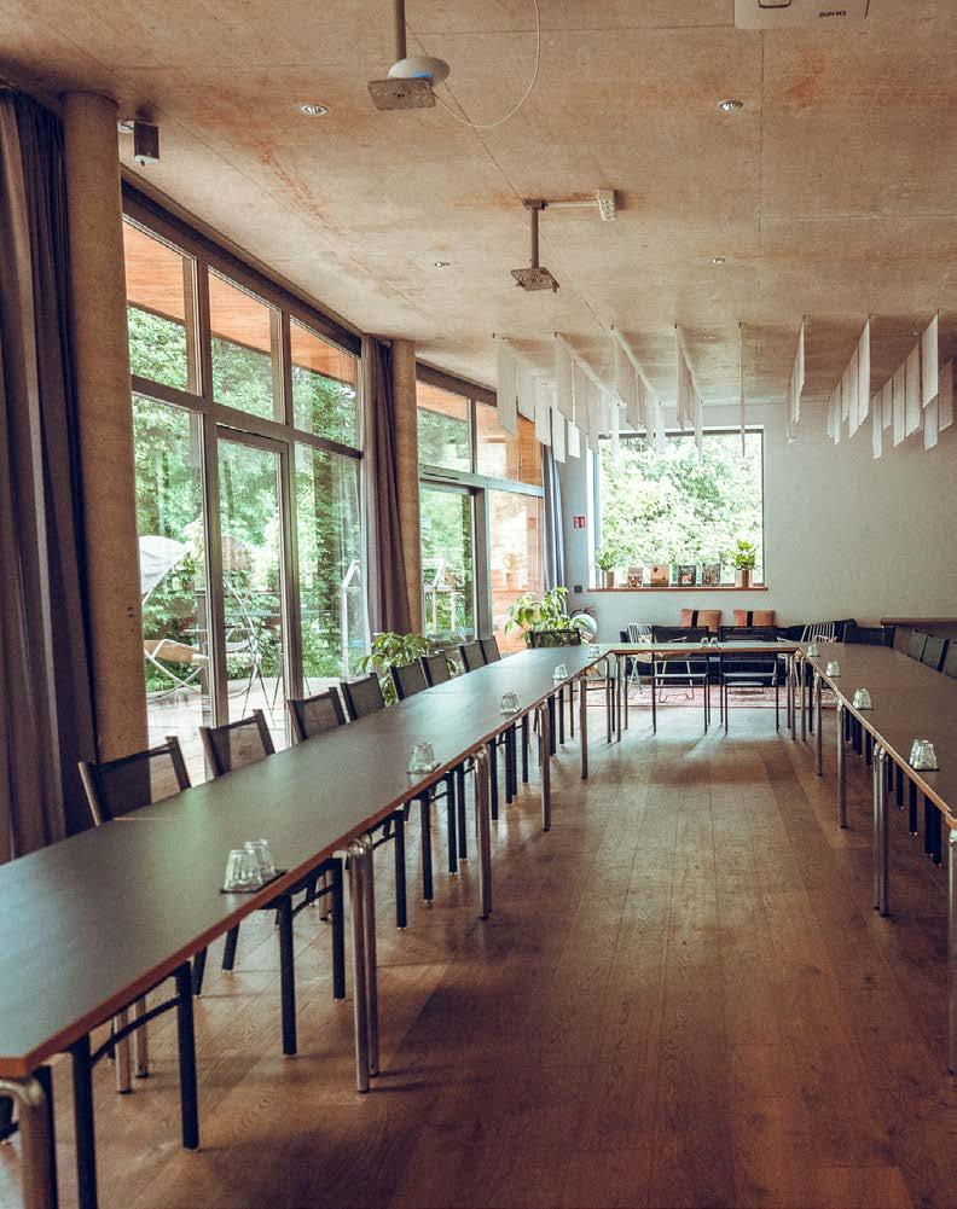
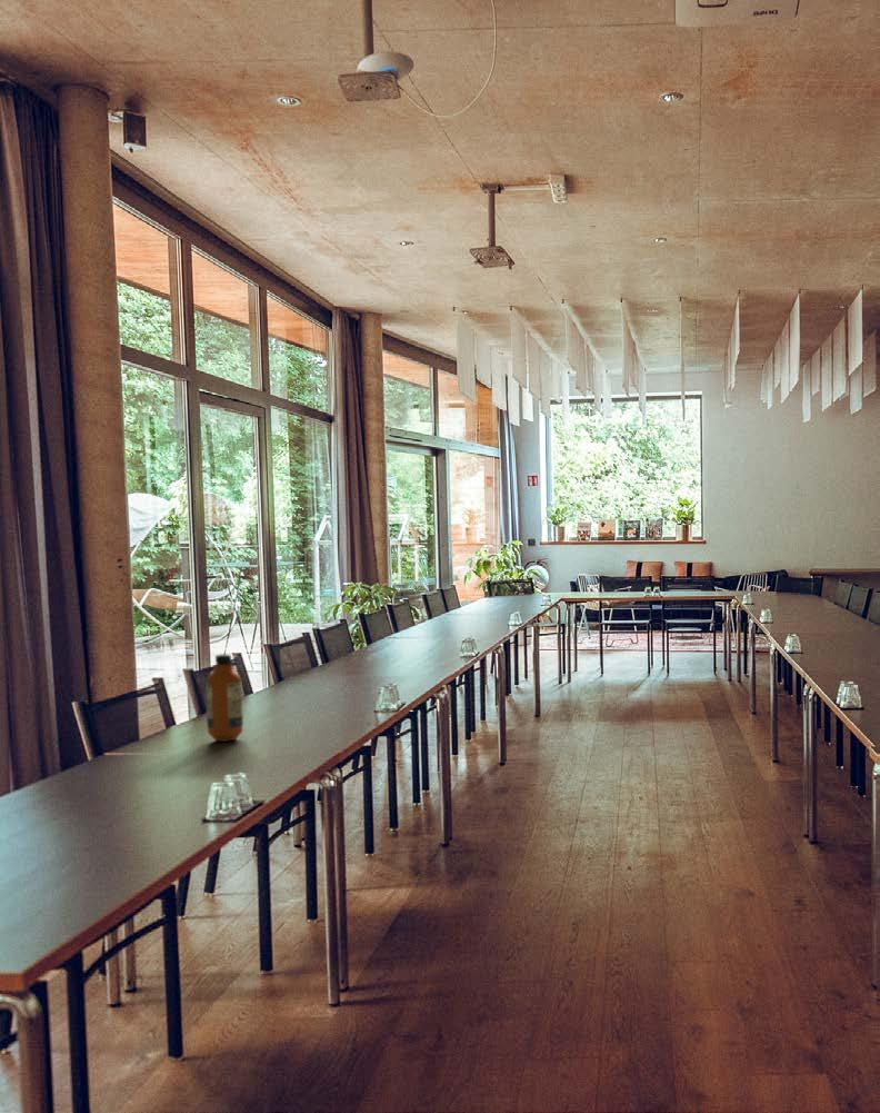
+ bottle (223, 696)
